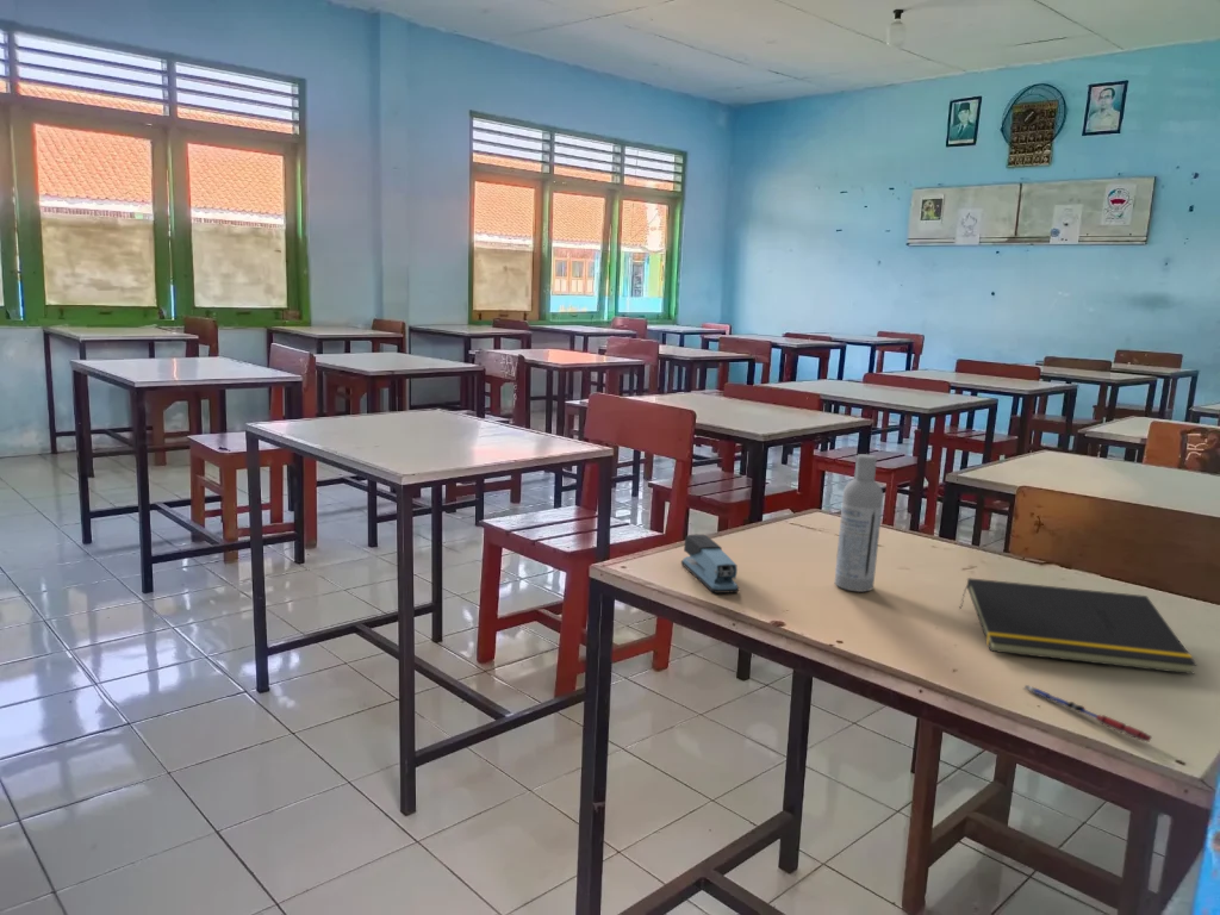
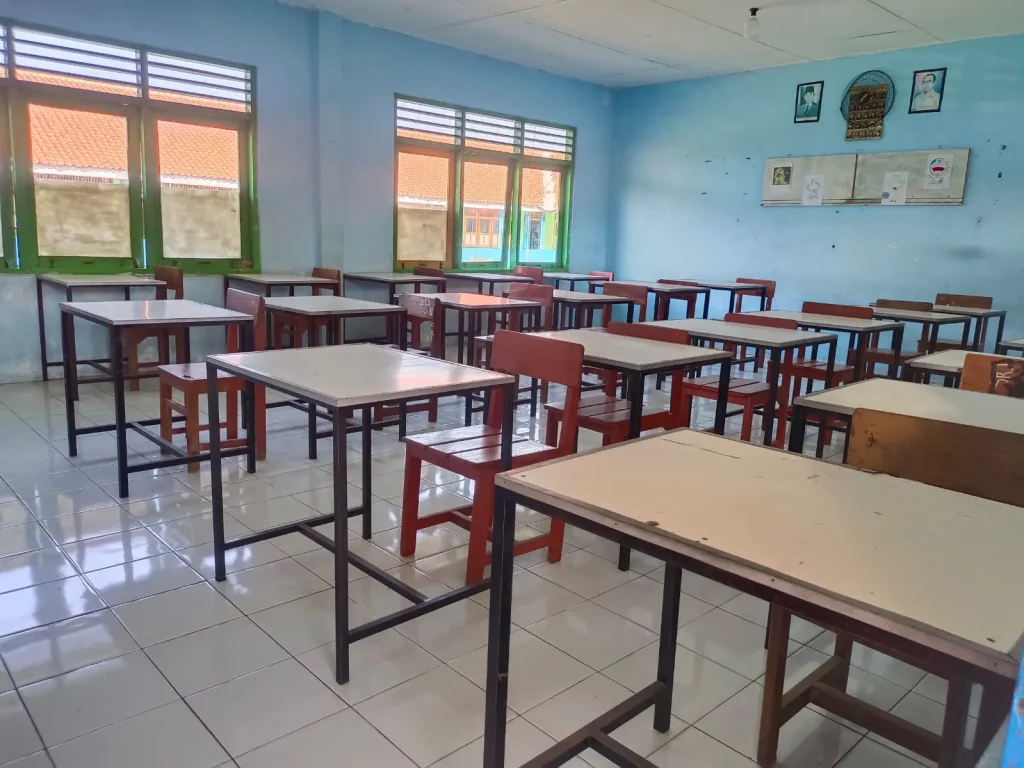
- bottle (860, 521)
- notepad (1071, 622)
- stapler (709, 560)
- pen (1083, 709)
